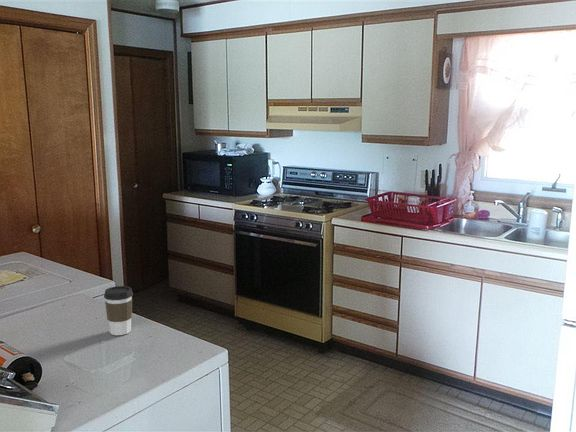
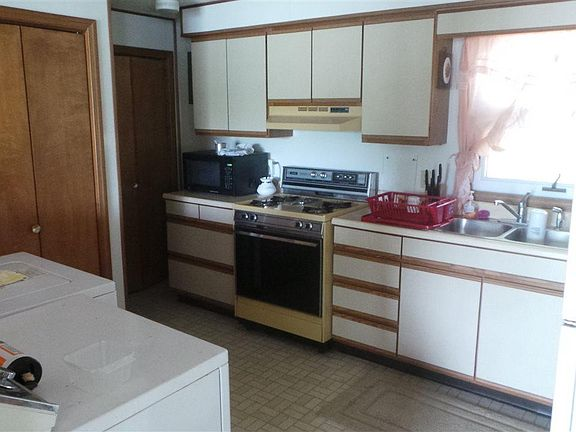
- coffee cup (119, 310)
